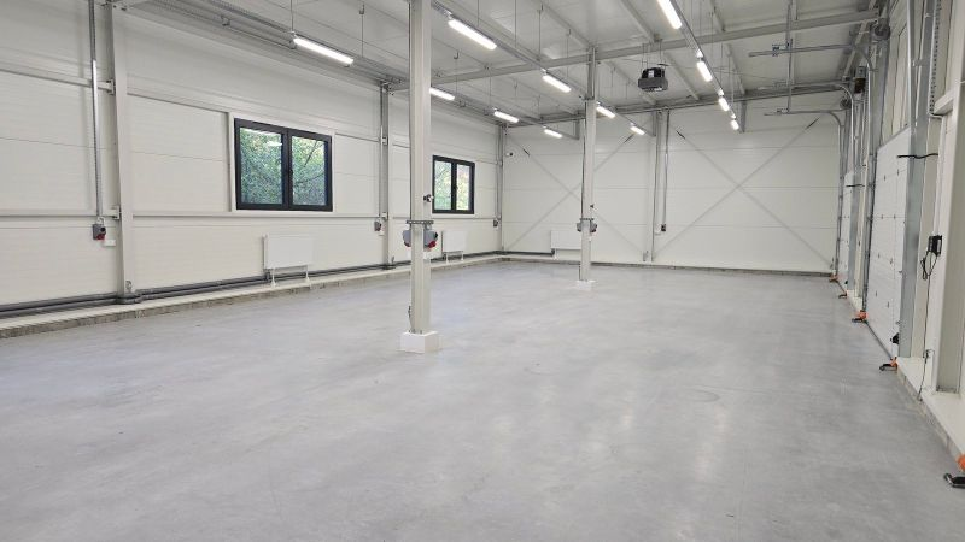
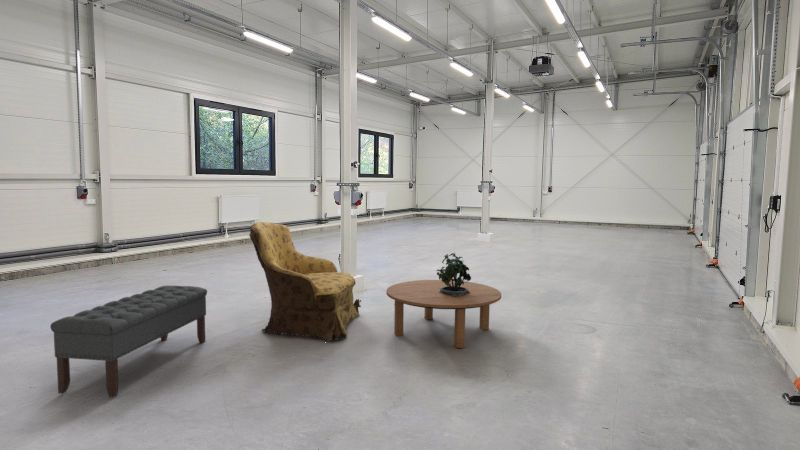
+ coffee table (442, 308)
+ armchair (306, 273)
+ potted plant (453, 272)
+ bench (141, 332)
